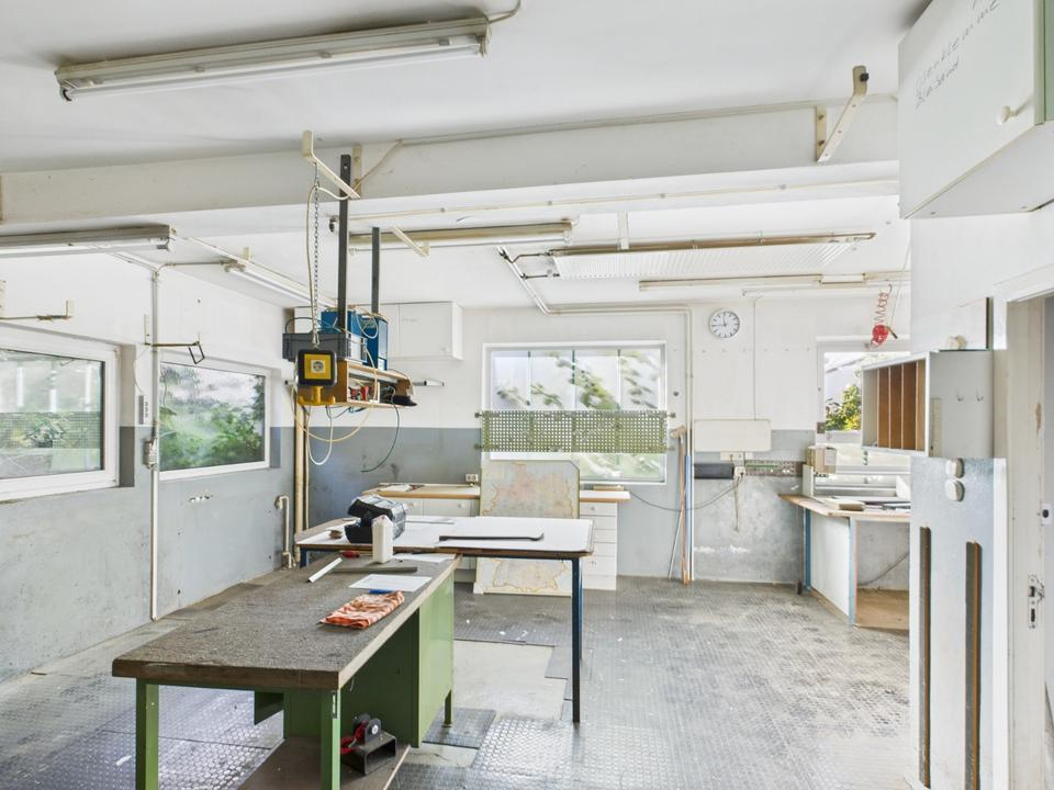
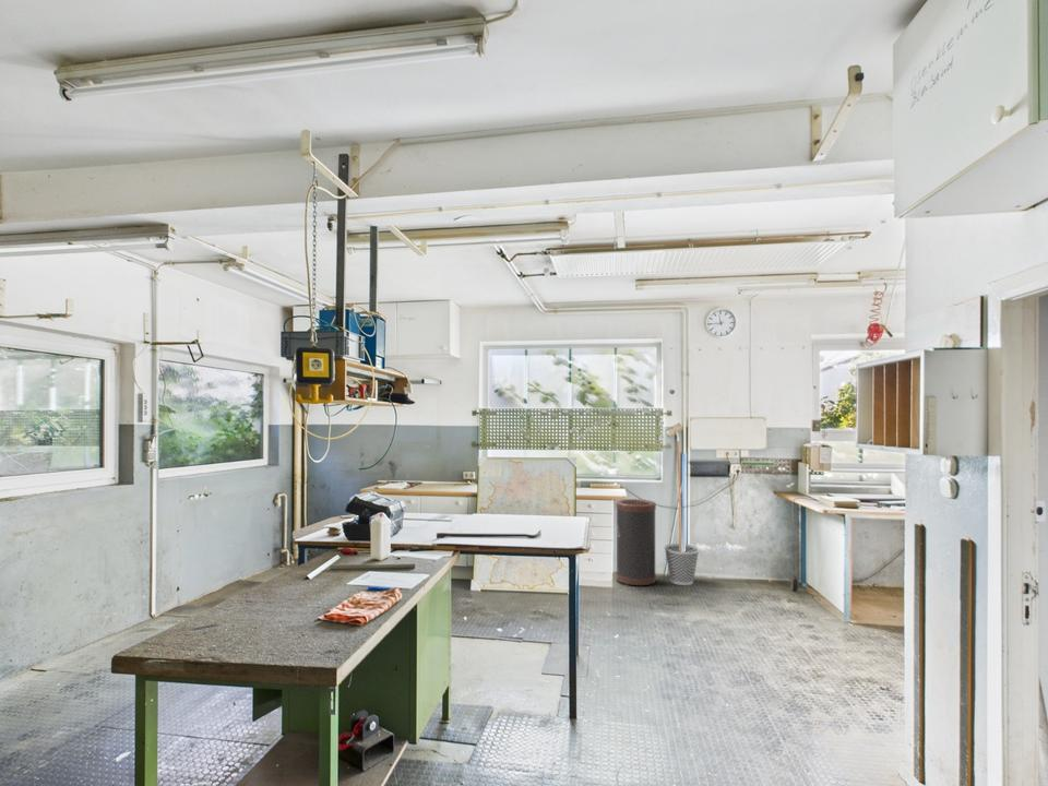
+ wastebasket (681, 564)
+ trash can (635, 541)
